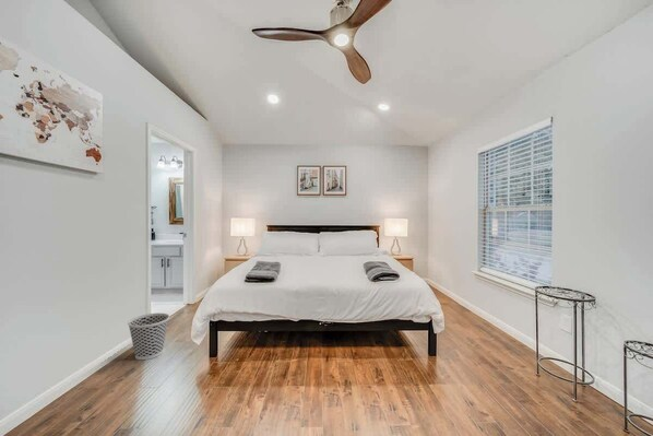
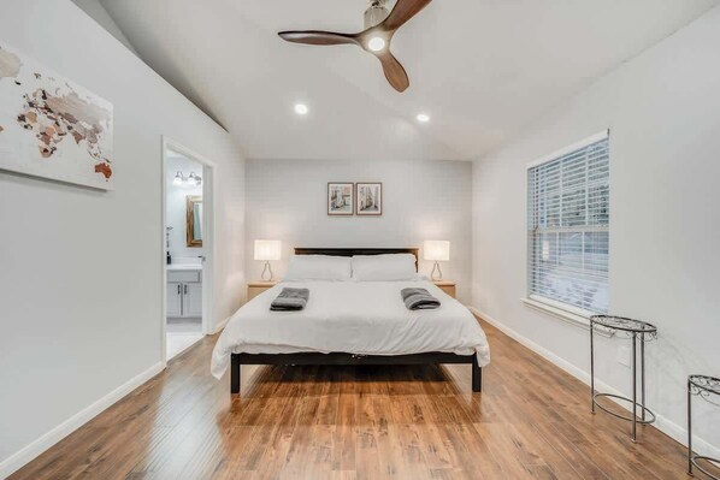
- wastebasket (149, 335)
